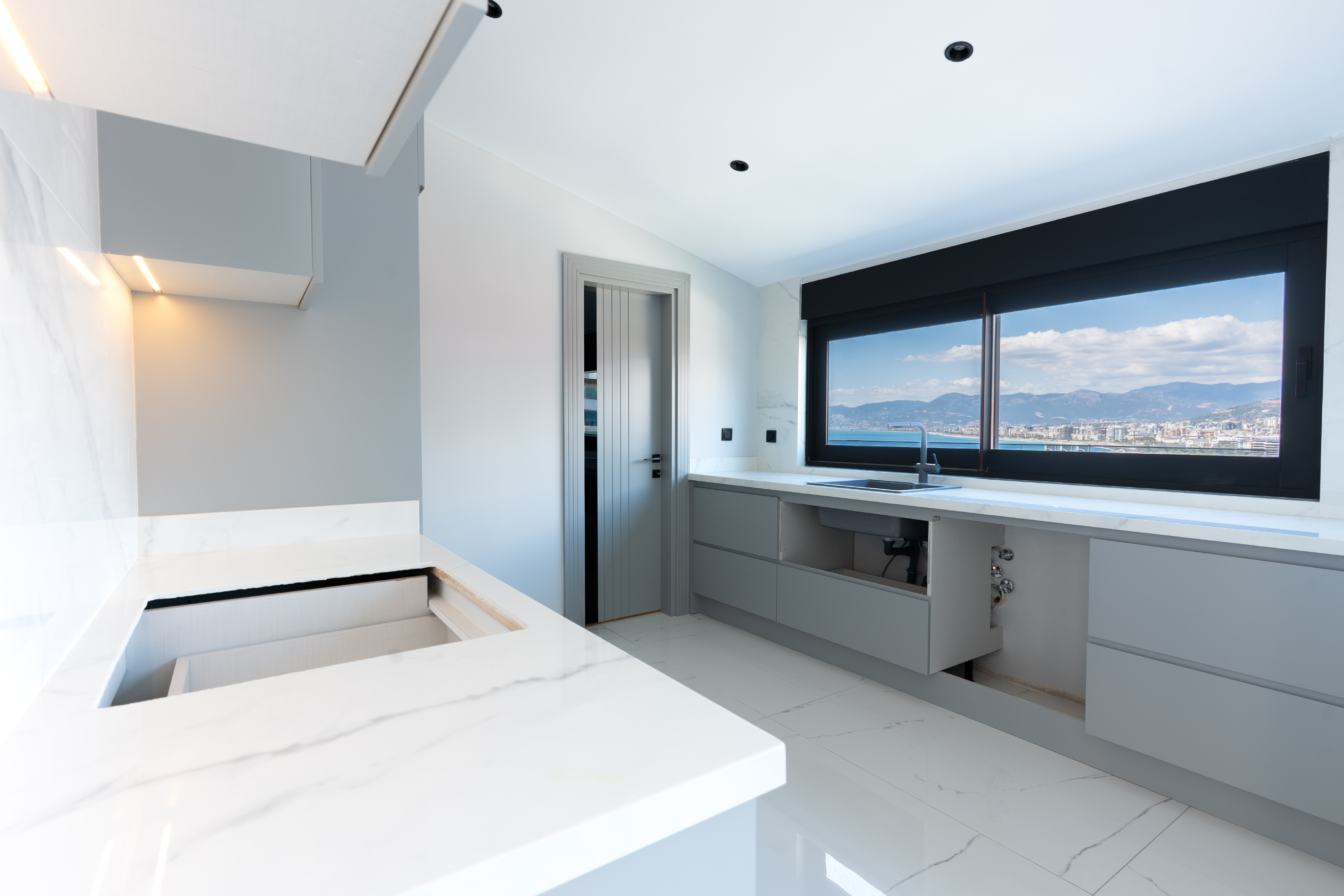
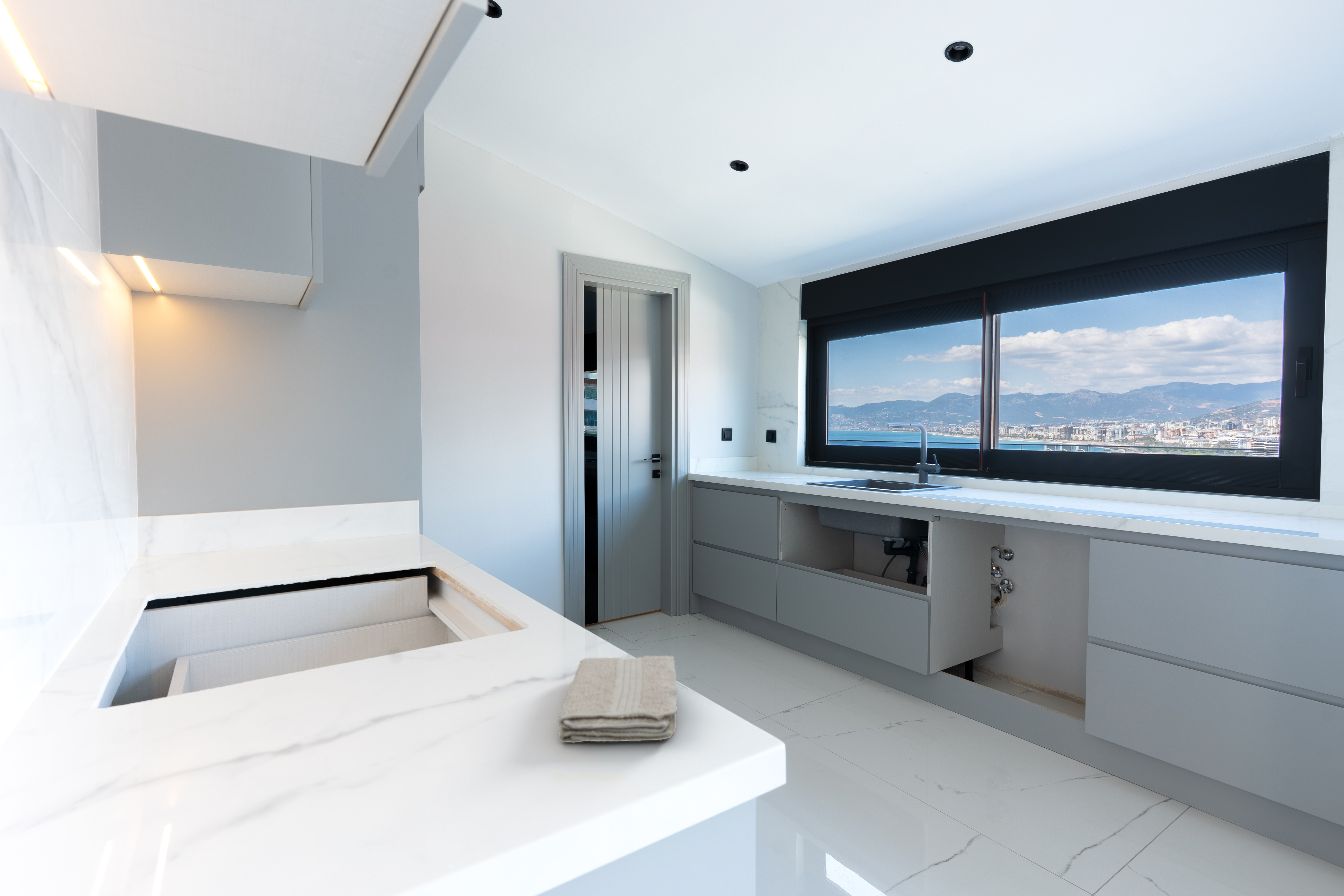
+ washcloth (622, 691)
